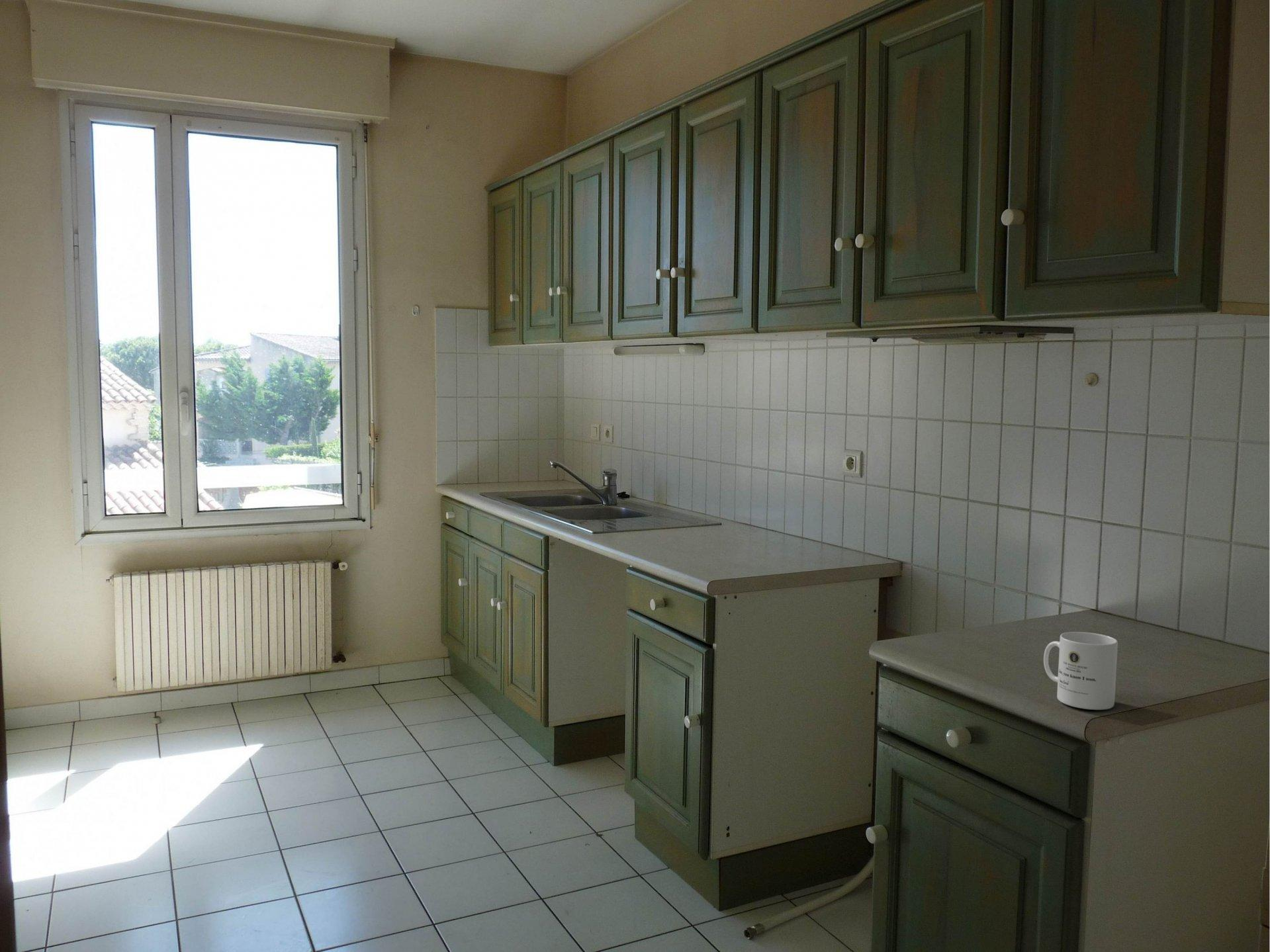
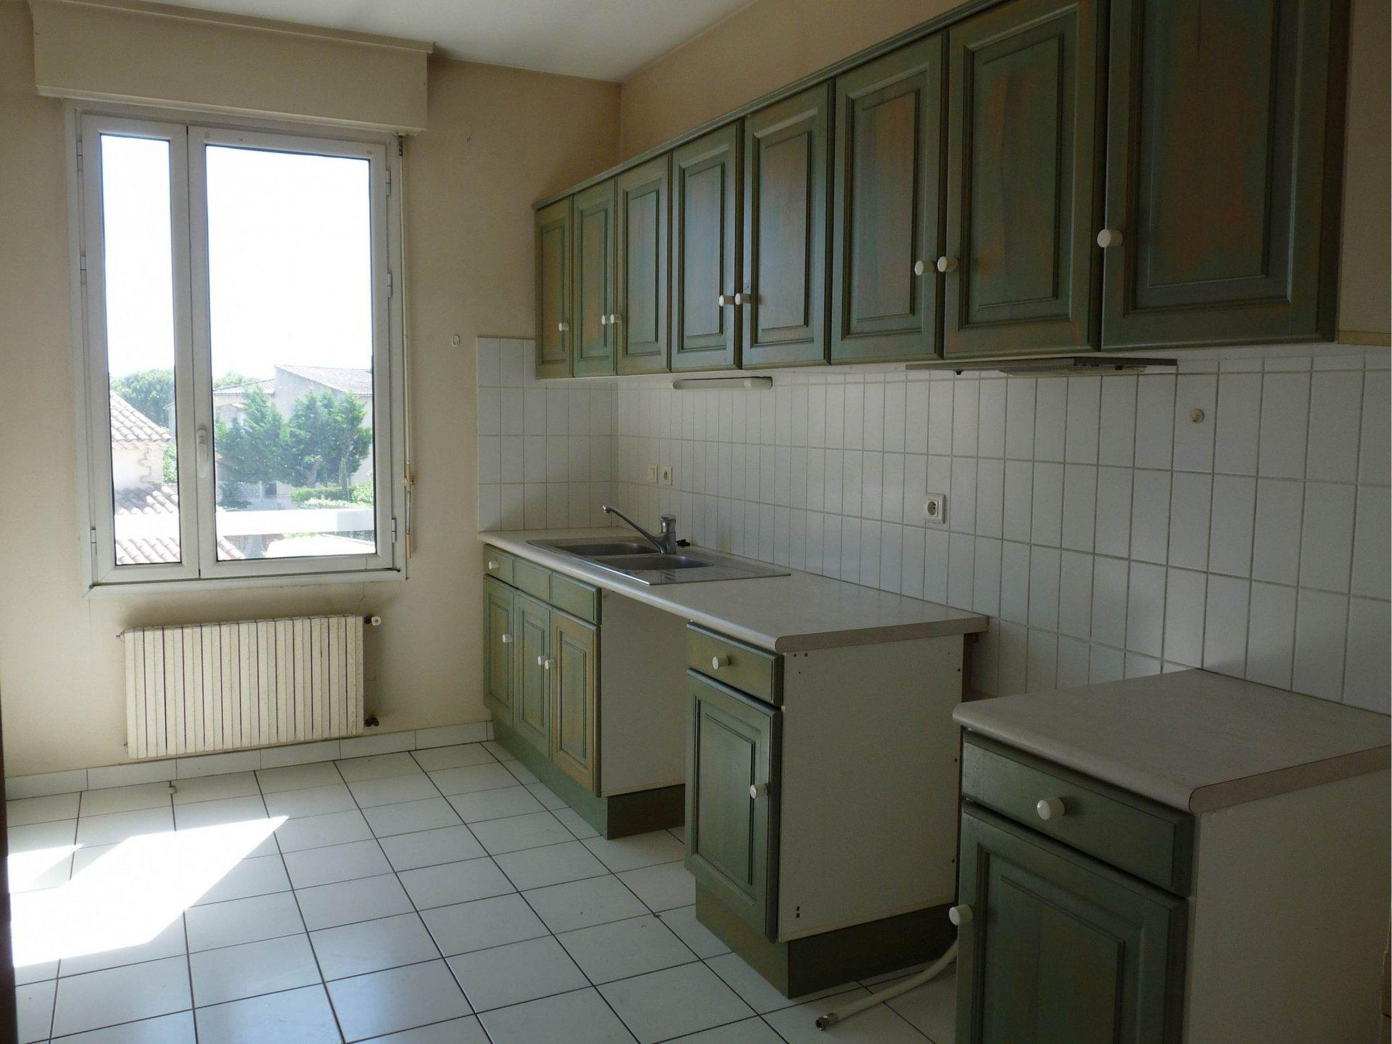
- mug (1077, 667)
